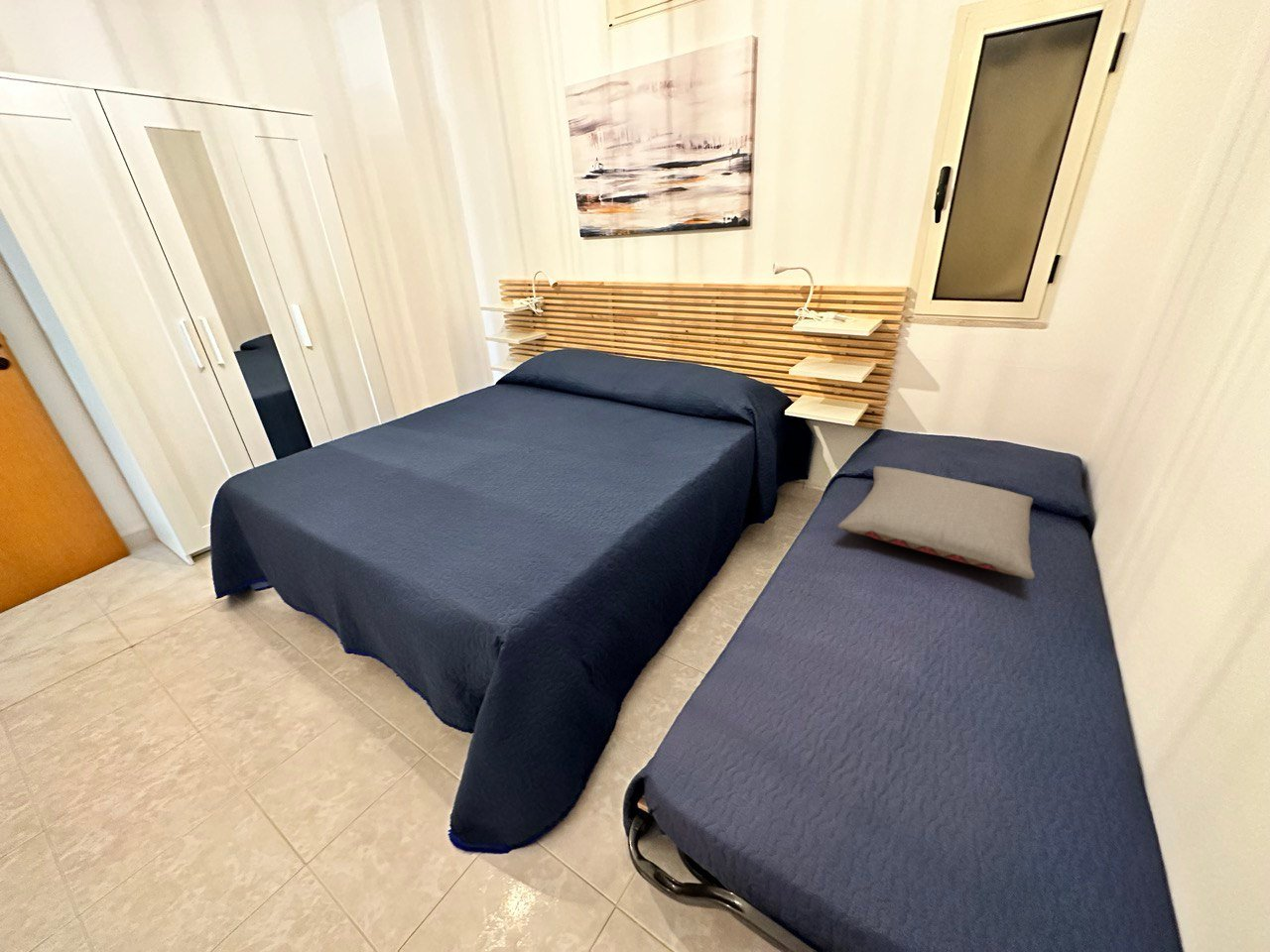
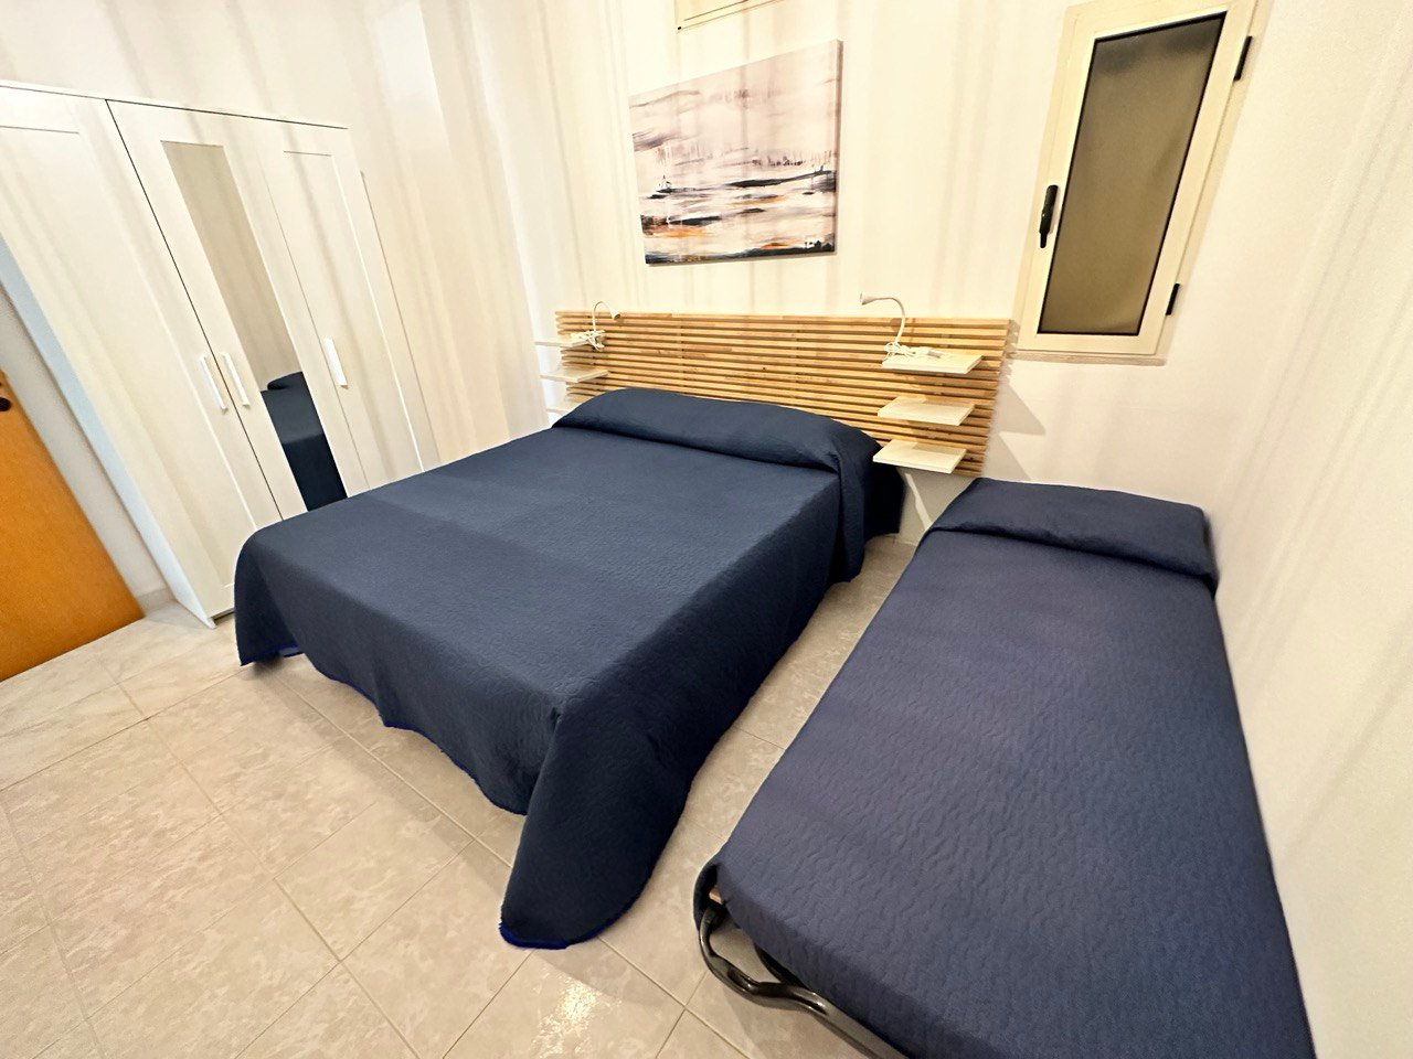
- pillow (938, 512)
